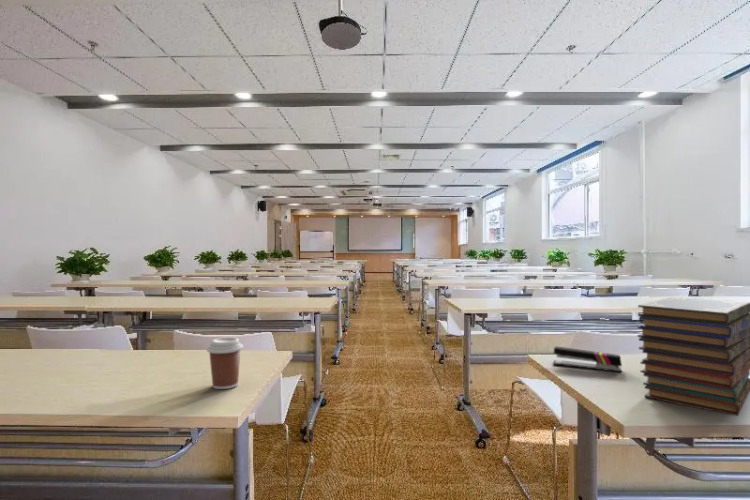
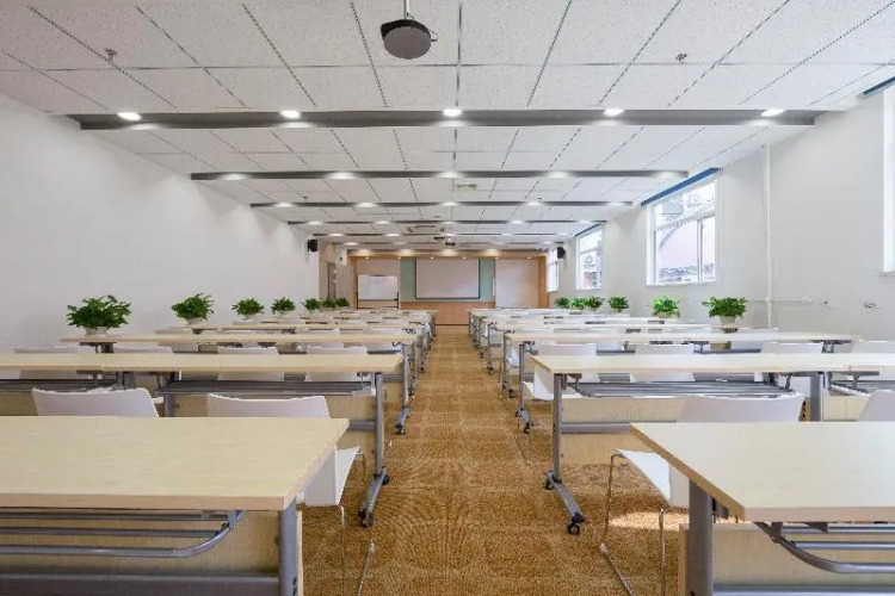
- stapler (586, 358)
- book stack (696, 347)
- coffee cup (225, 362)
